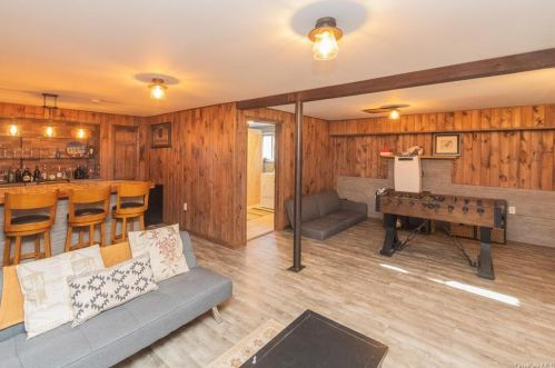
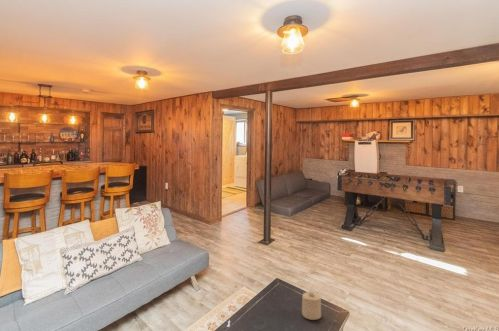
+ candle (311, 303)
